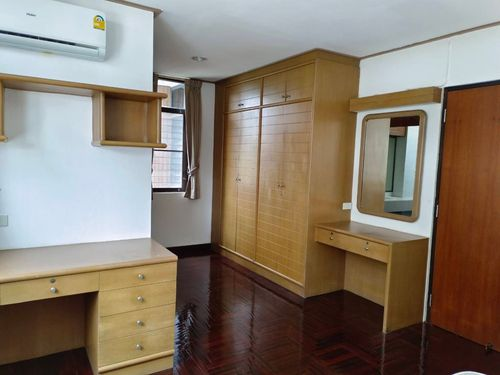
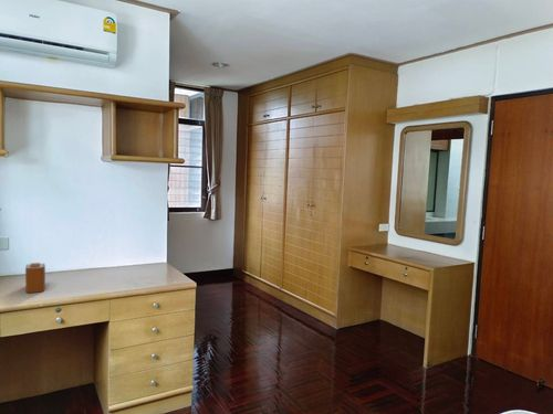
+ alarm clock (35, 275)
